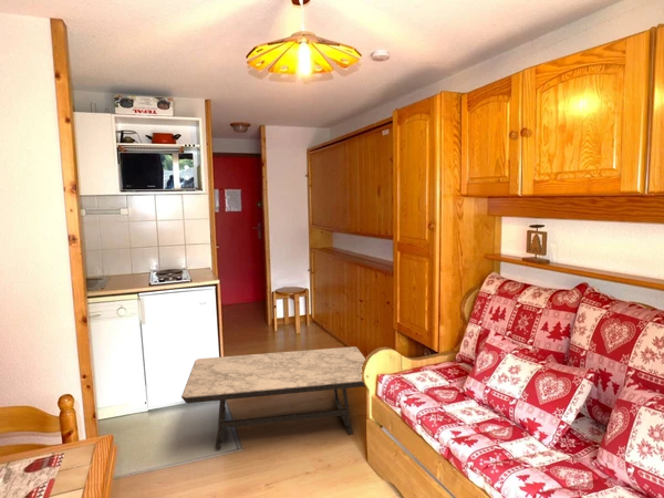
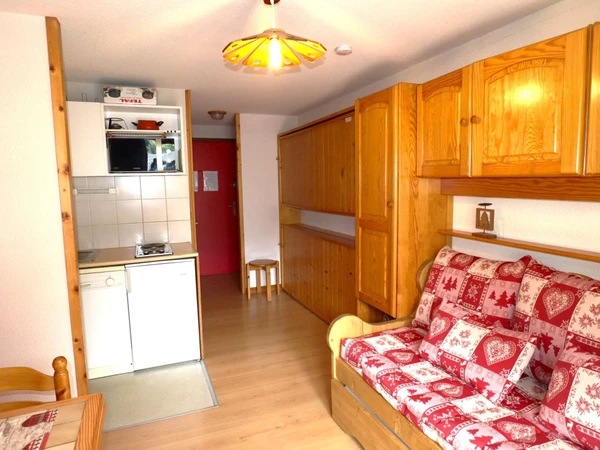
- coffee table (282, 393)
